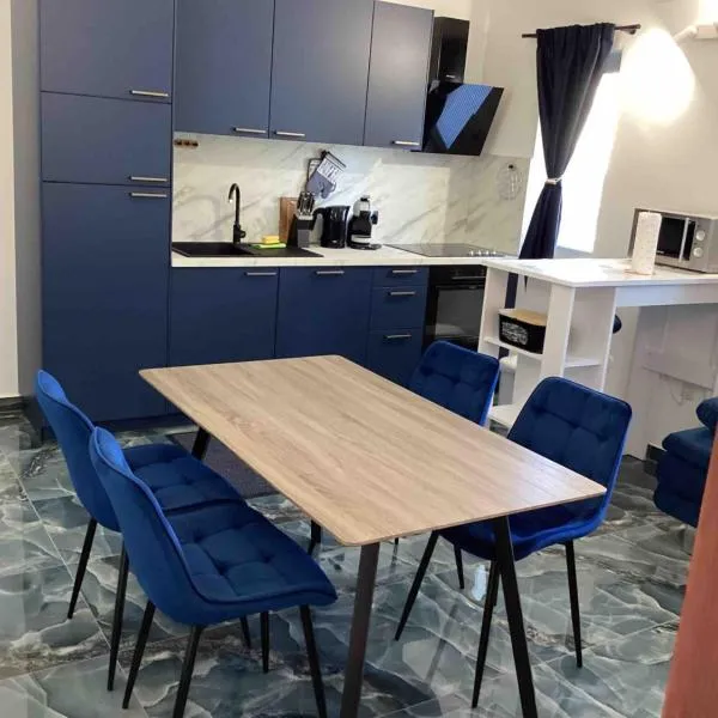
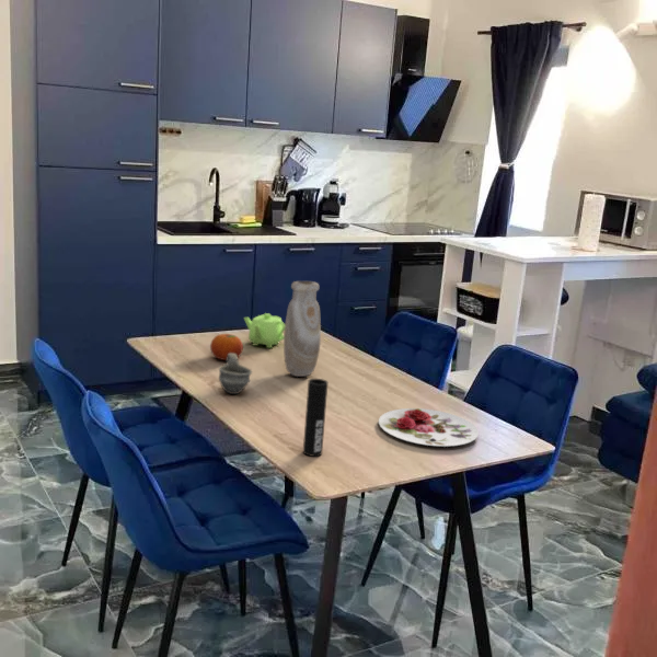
+ plate (428, 425)
+ teapot (264, 328)
+ cup (315, 417)
+ vase (302, 328)
+ cup (235, 374)
+ fruit (227, 347)
